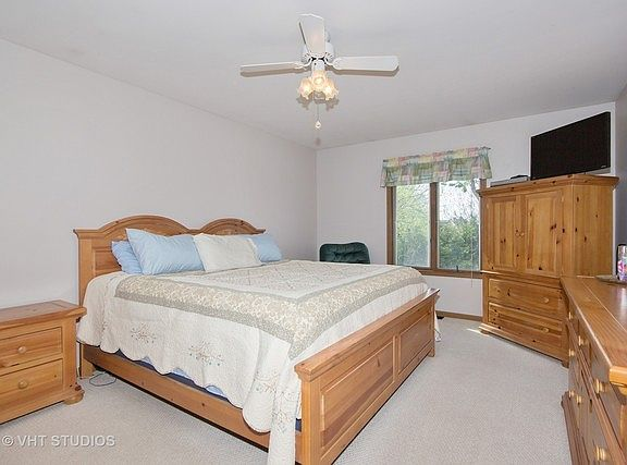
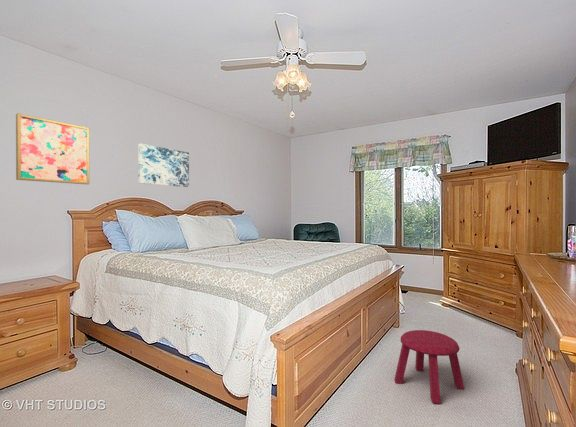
+ wall art (55, 151)
+ stool (429, 361)
+ wall art (165, 166)
